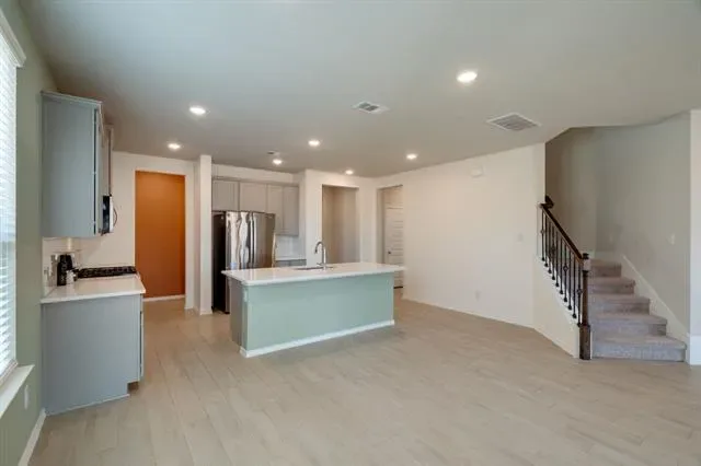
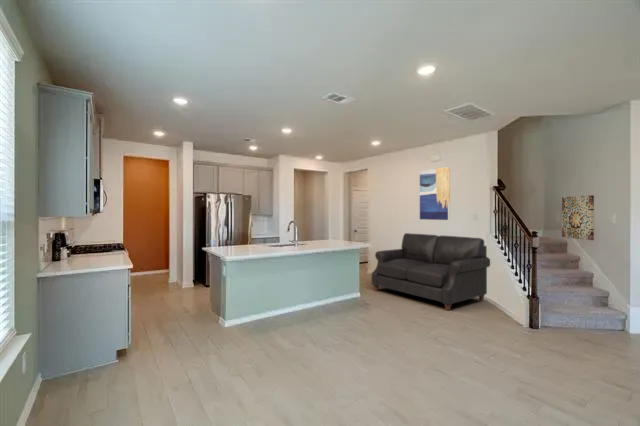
+ sofa (425, 265)
+ wall art (434, 194)
+ wall art (577, 217)
